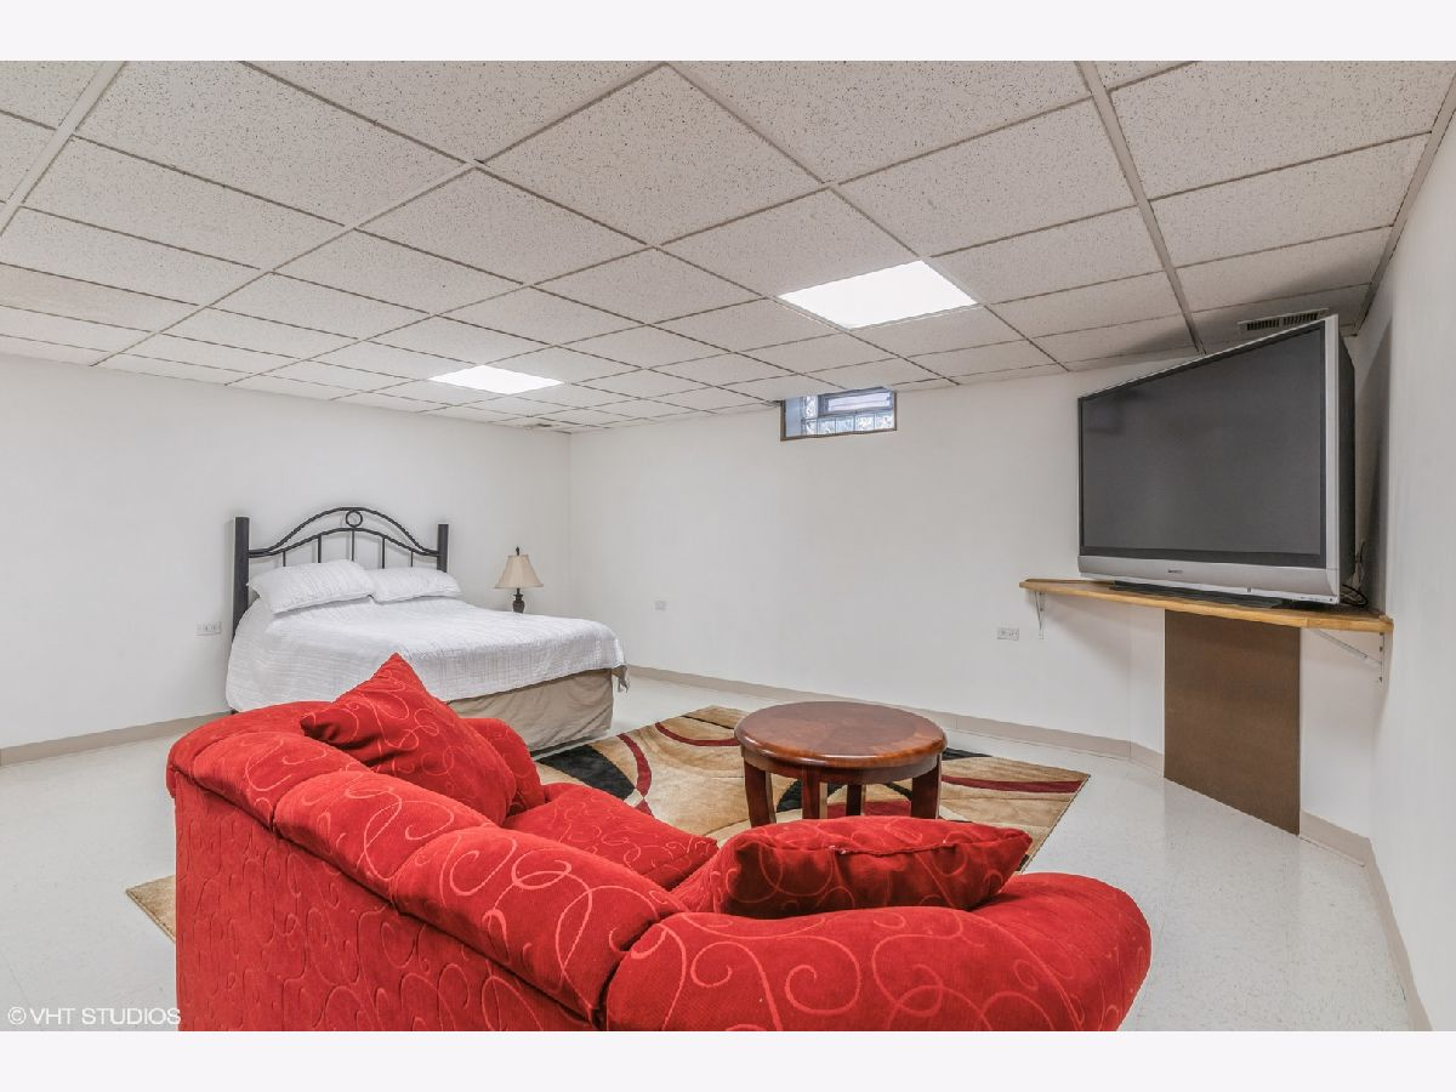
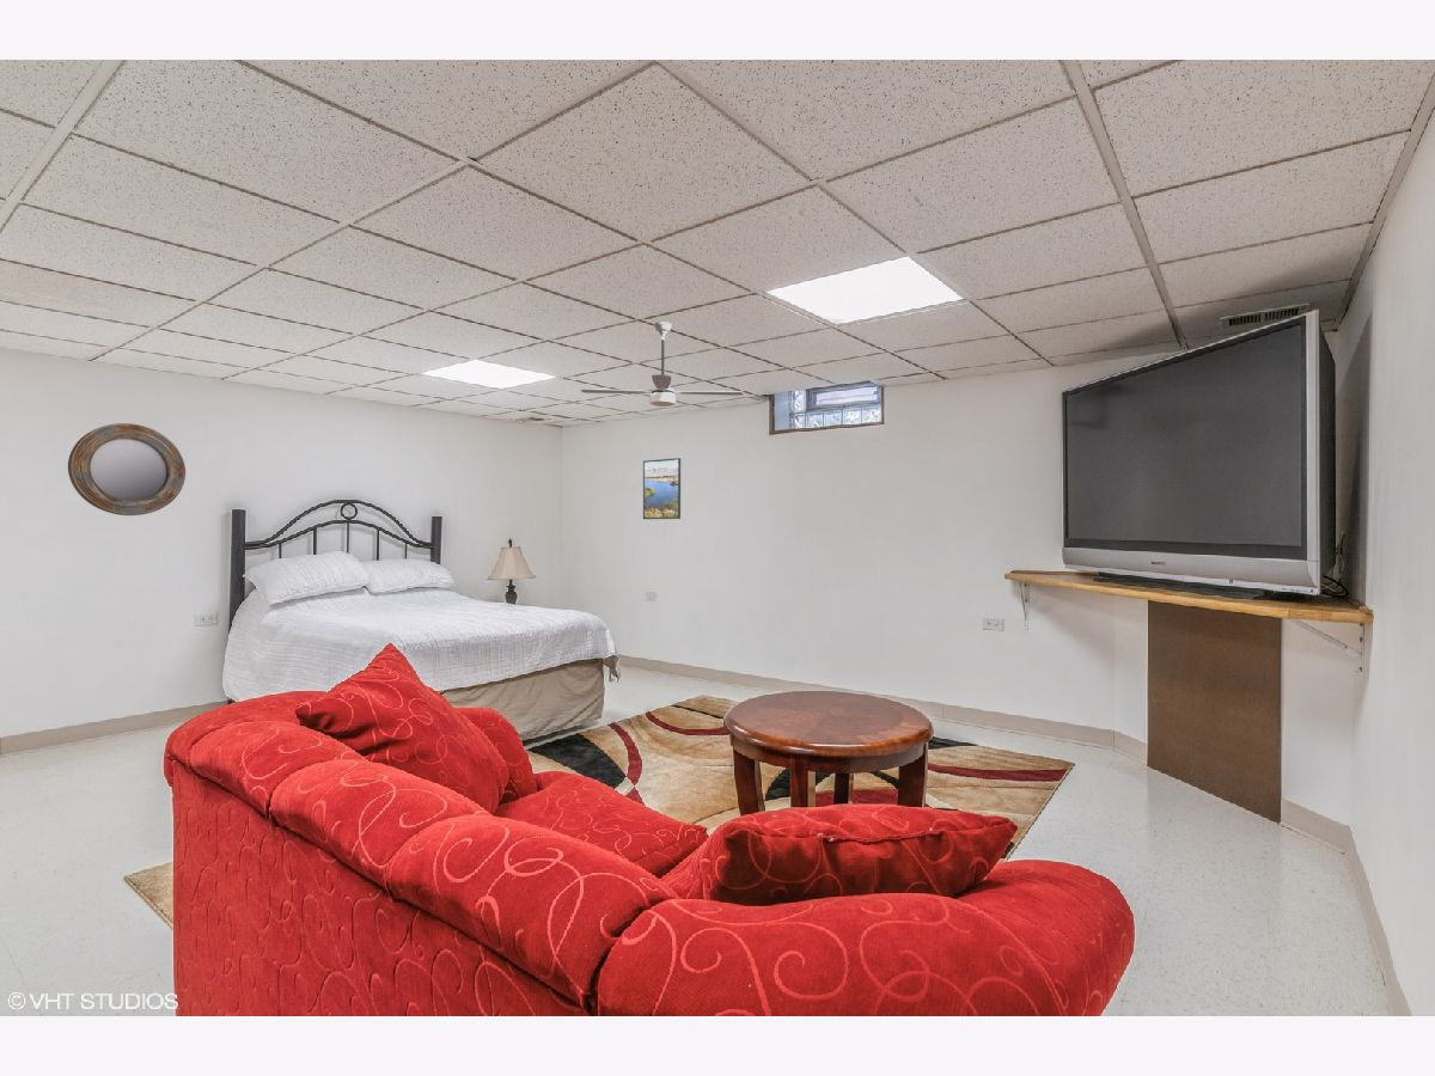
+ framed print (661, 489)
+ ceiling fan (662, 365)
+ home mirror (129, 469)
